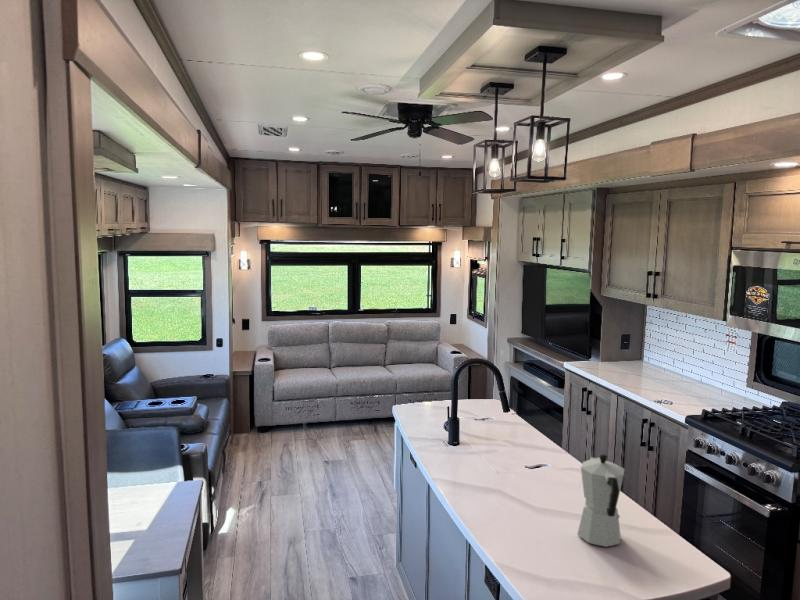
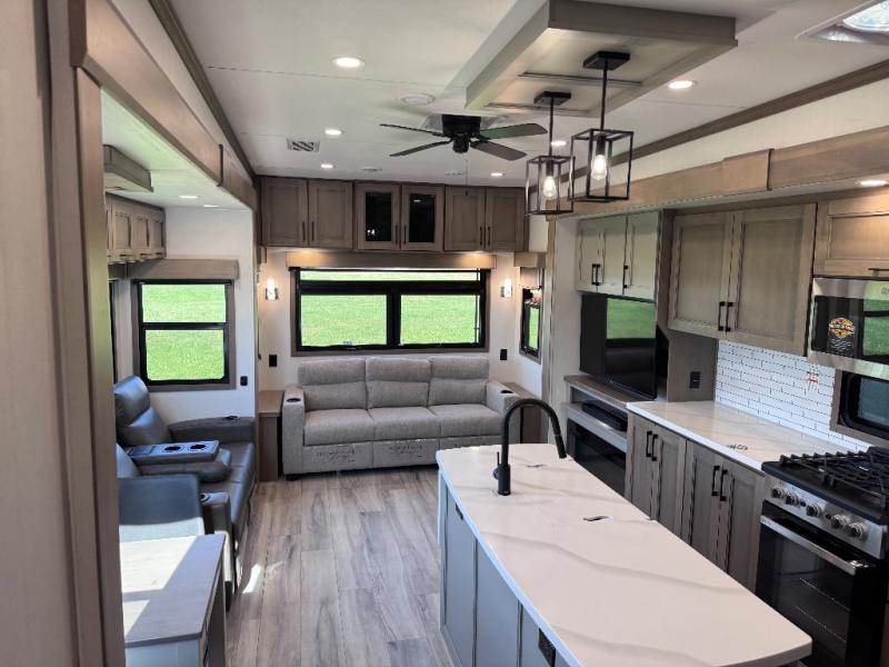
- moka pot (602, 497)
